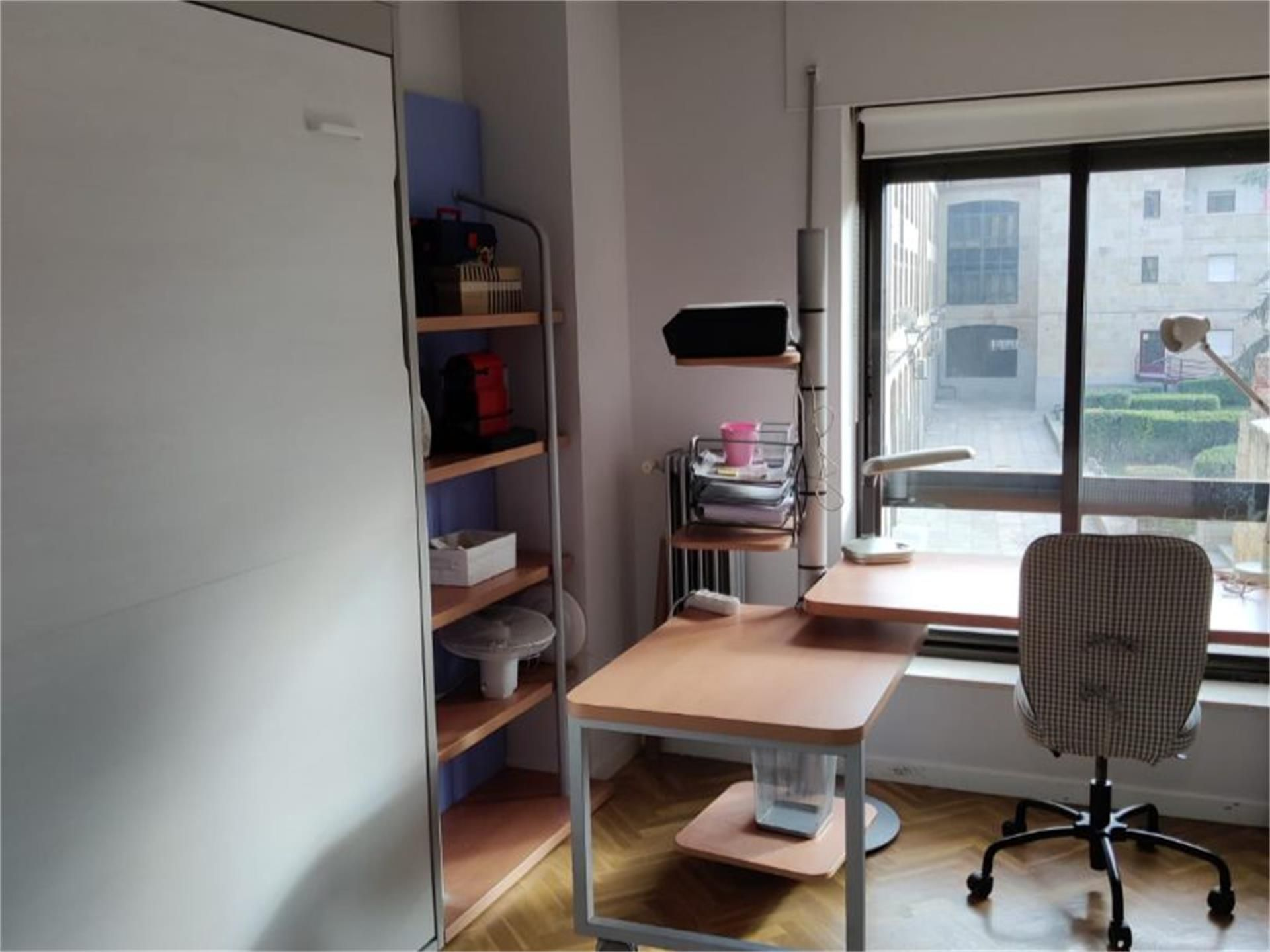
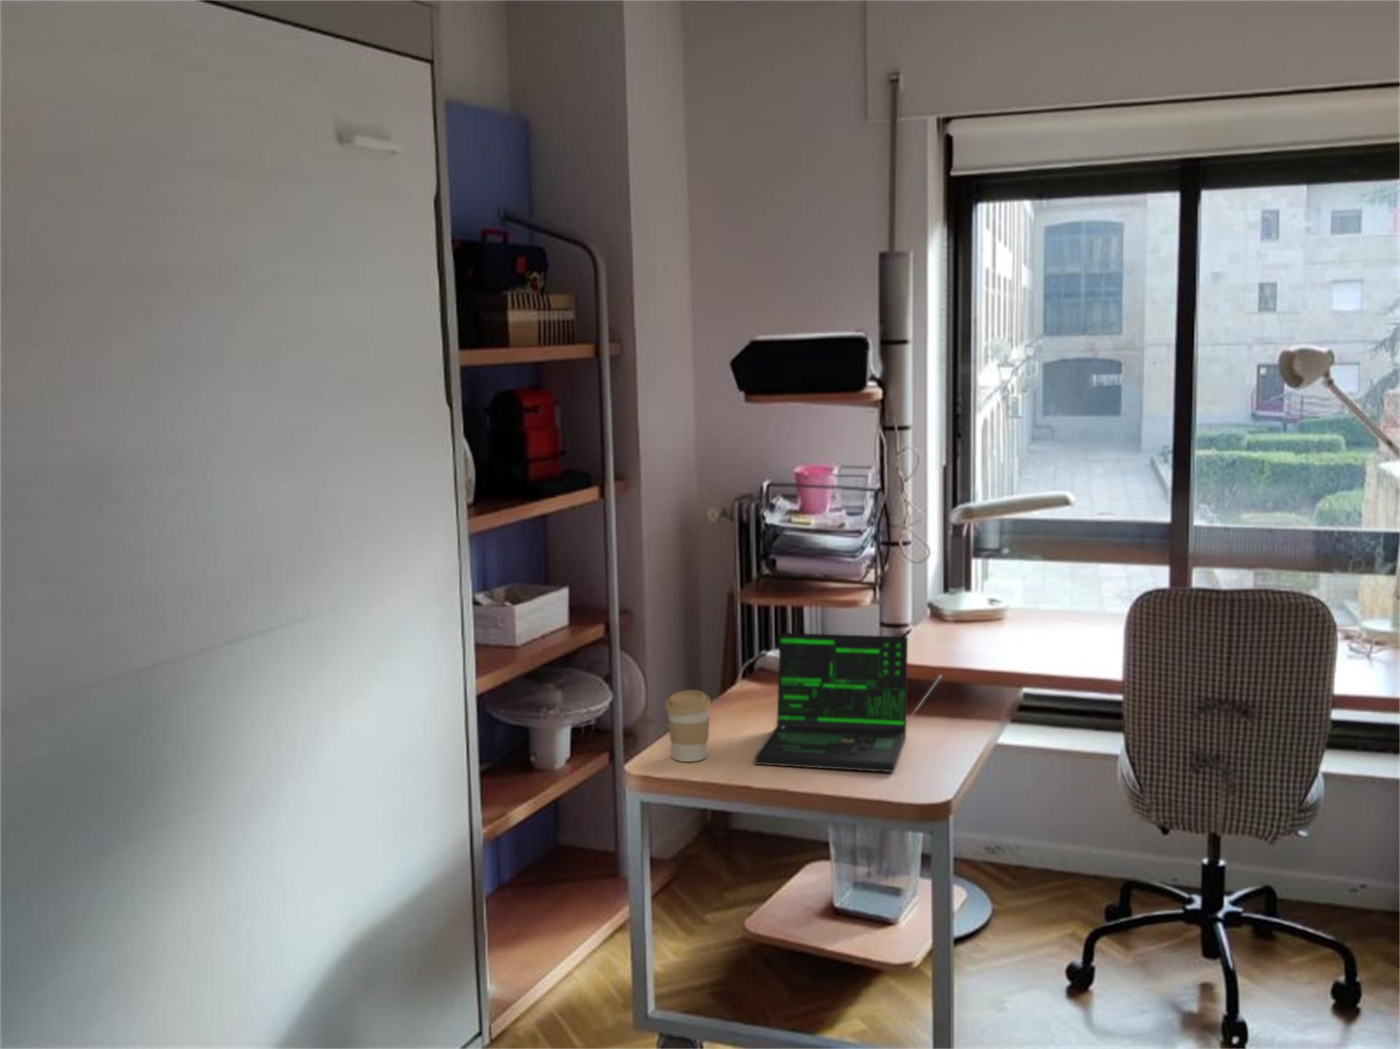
+ laptop (850, 699)
+ coffee cup (688, 725)
